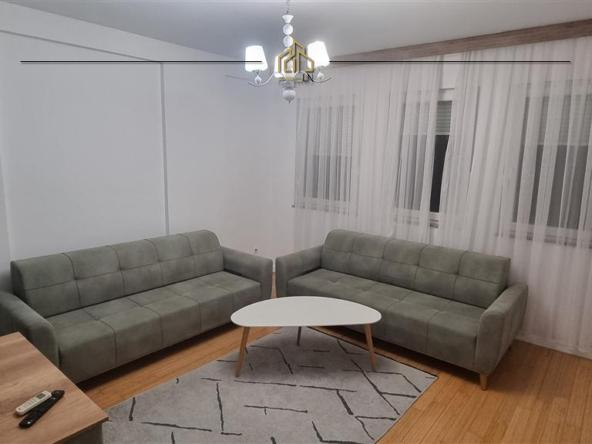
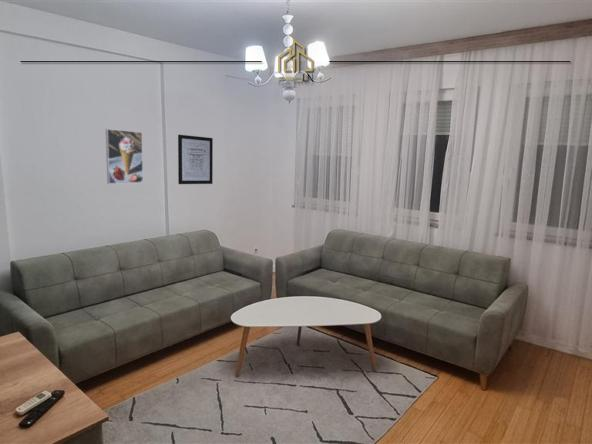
+ wall art (196, 160)
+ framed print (125, 157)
